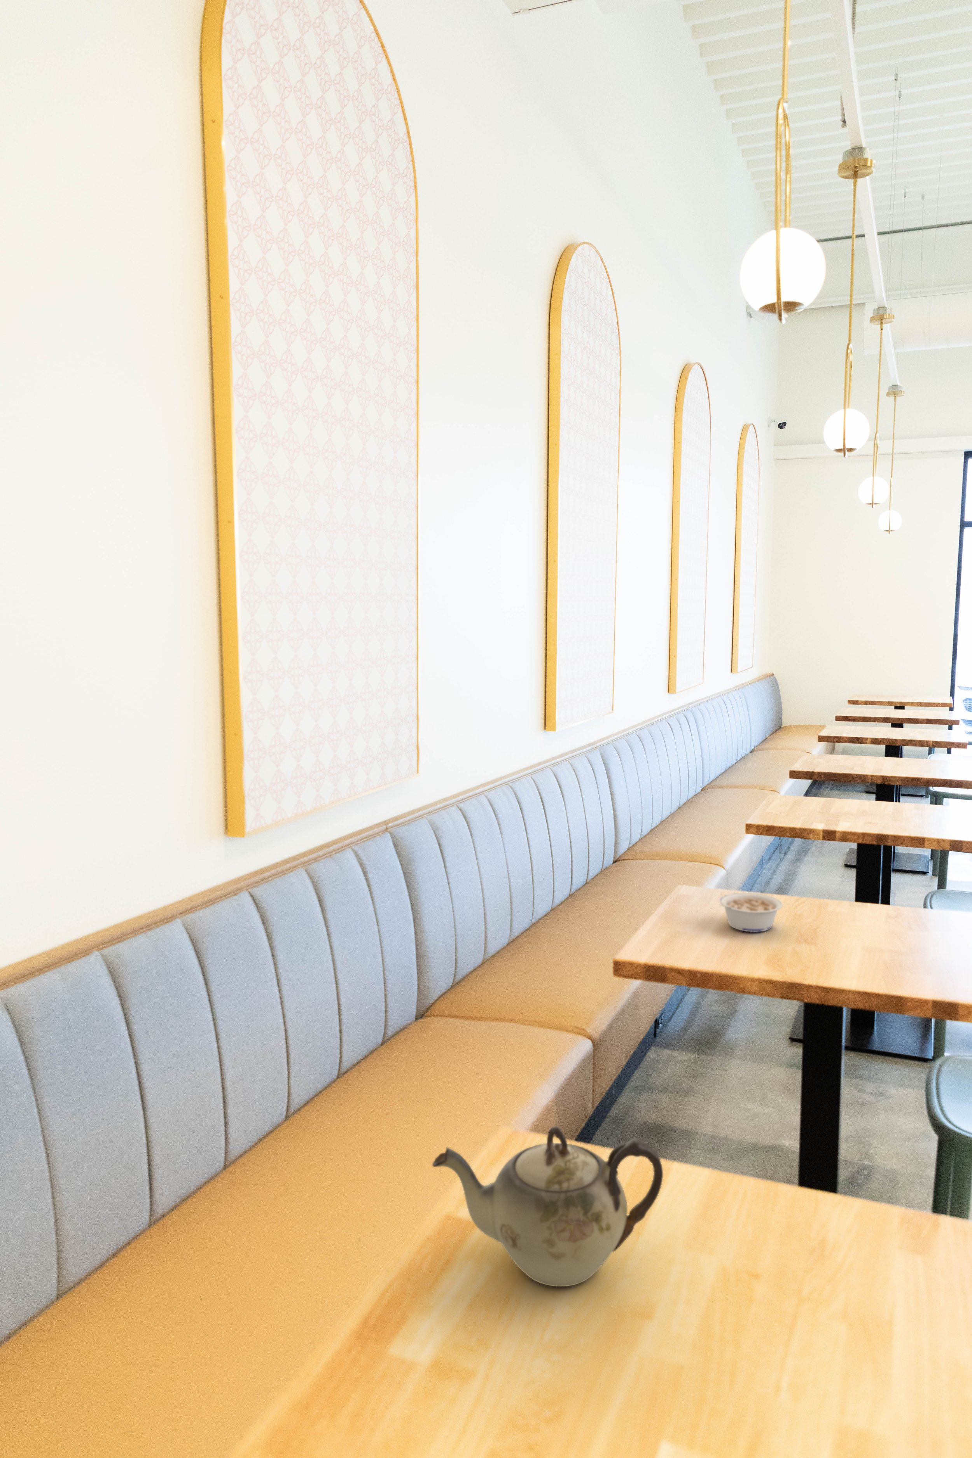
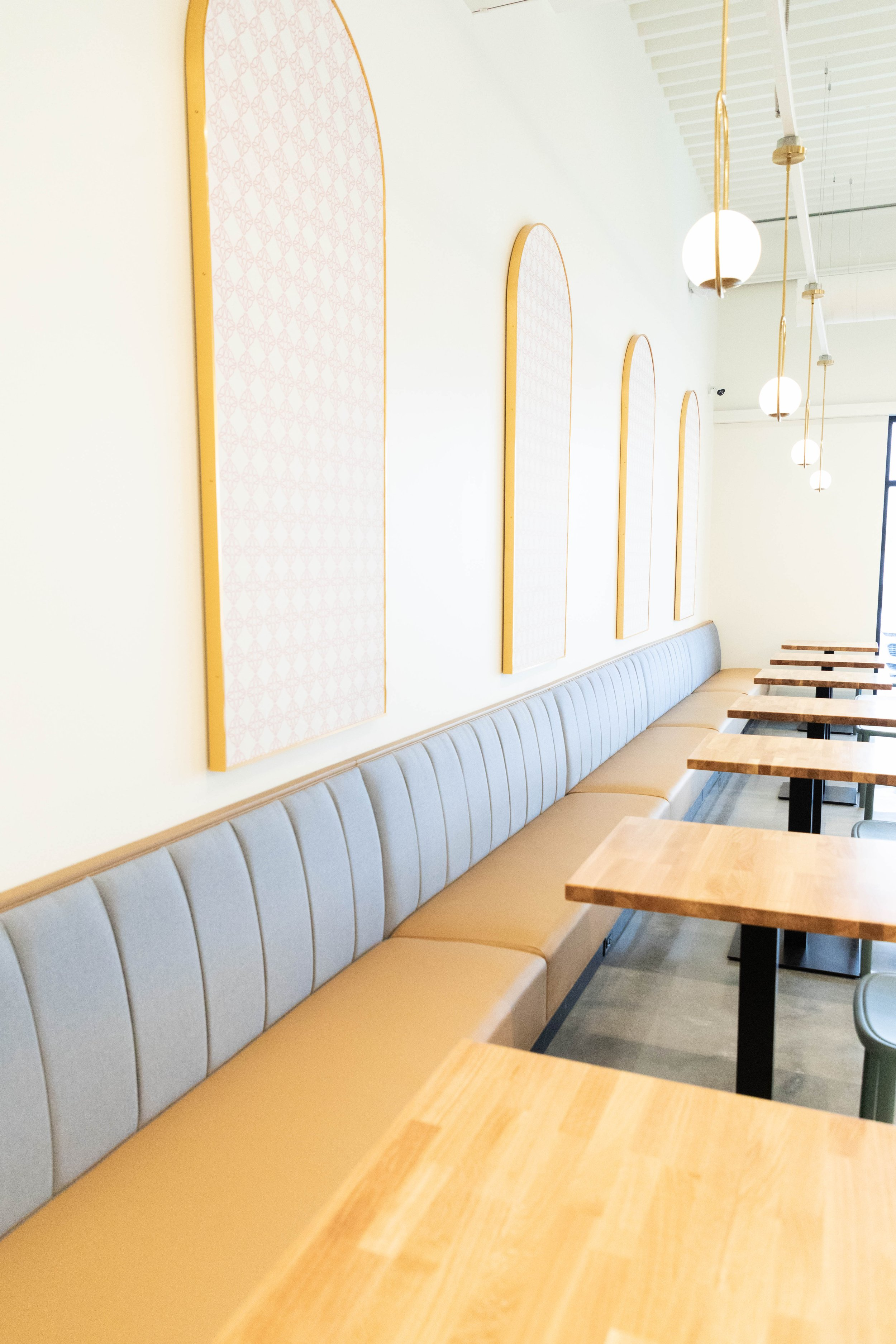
- legume (750, 911)
- teapot (546, 1195)
